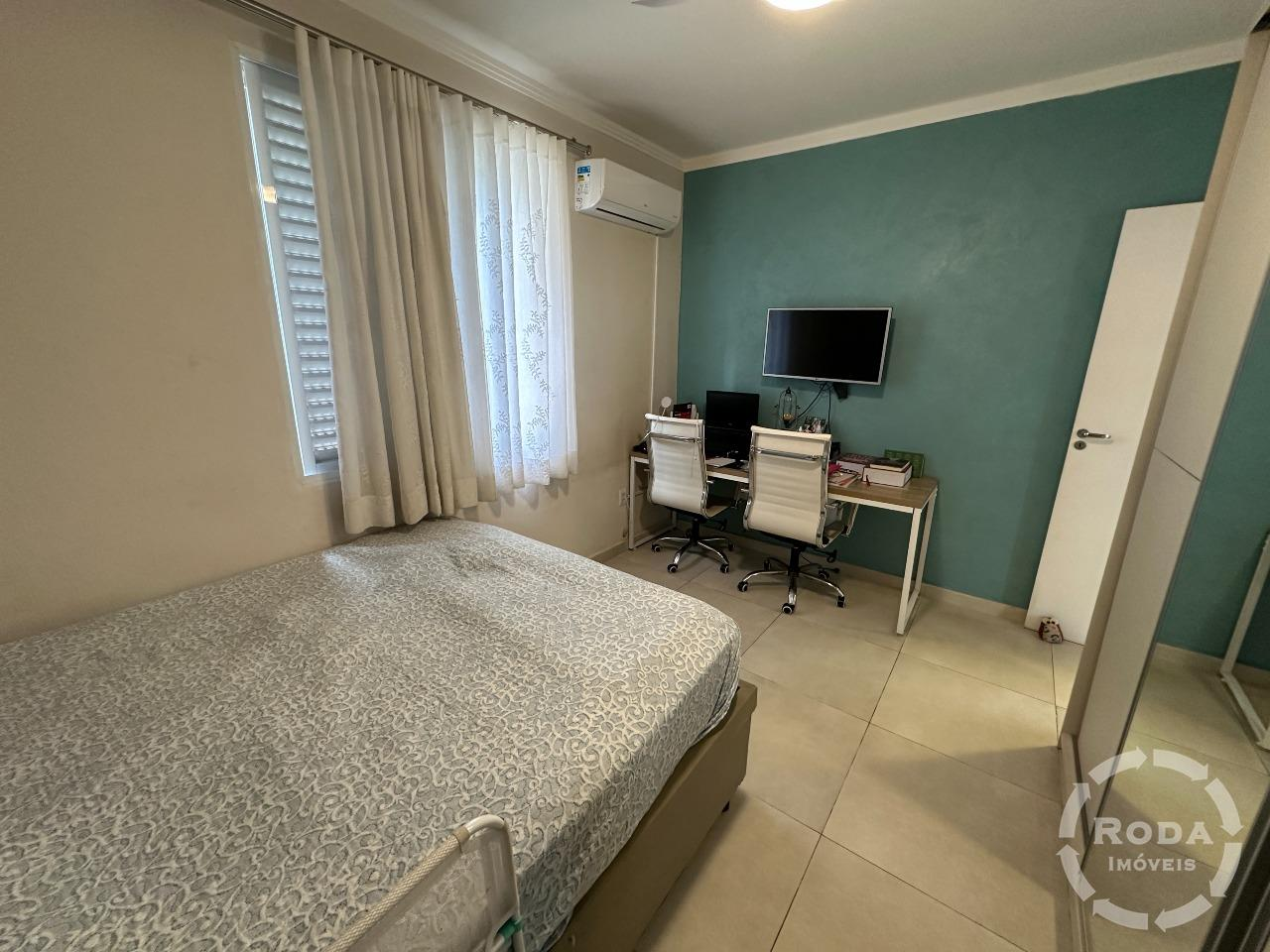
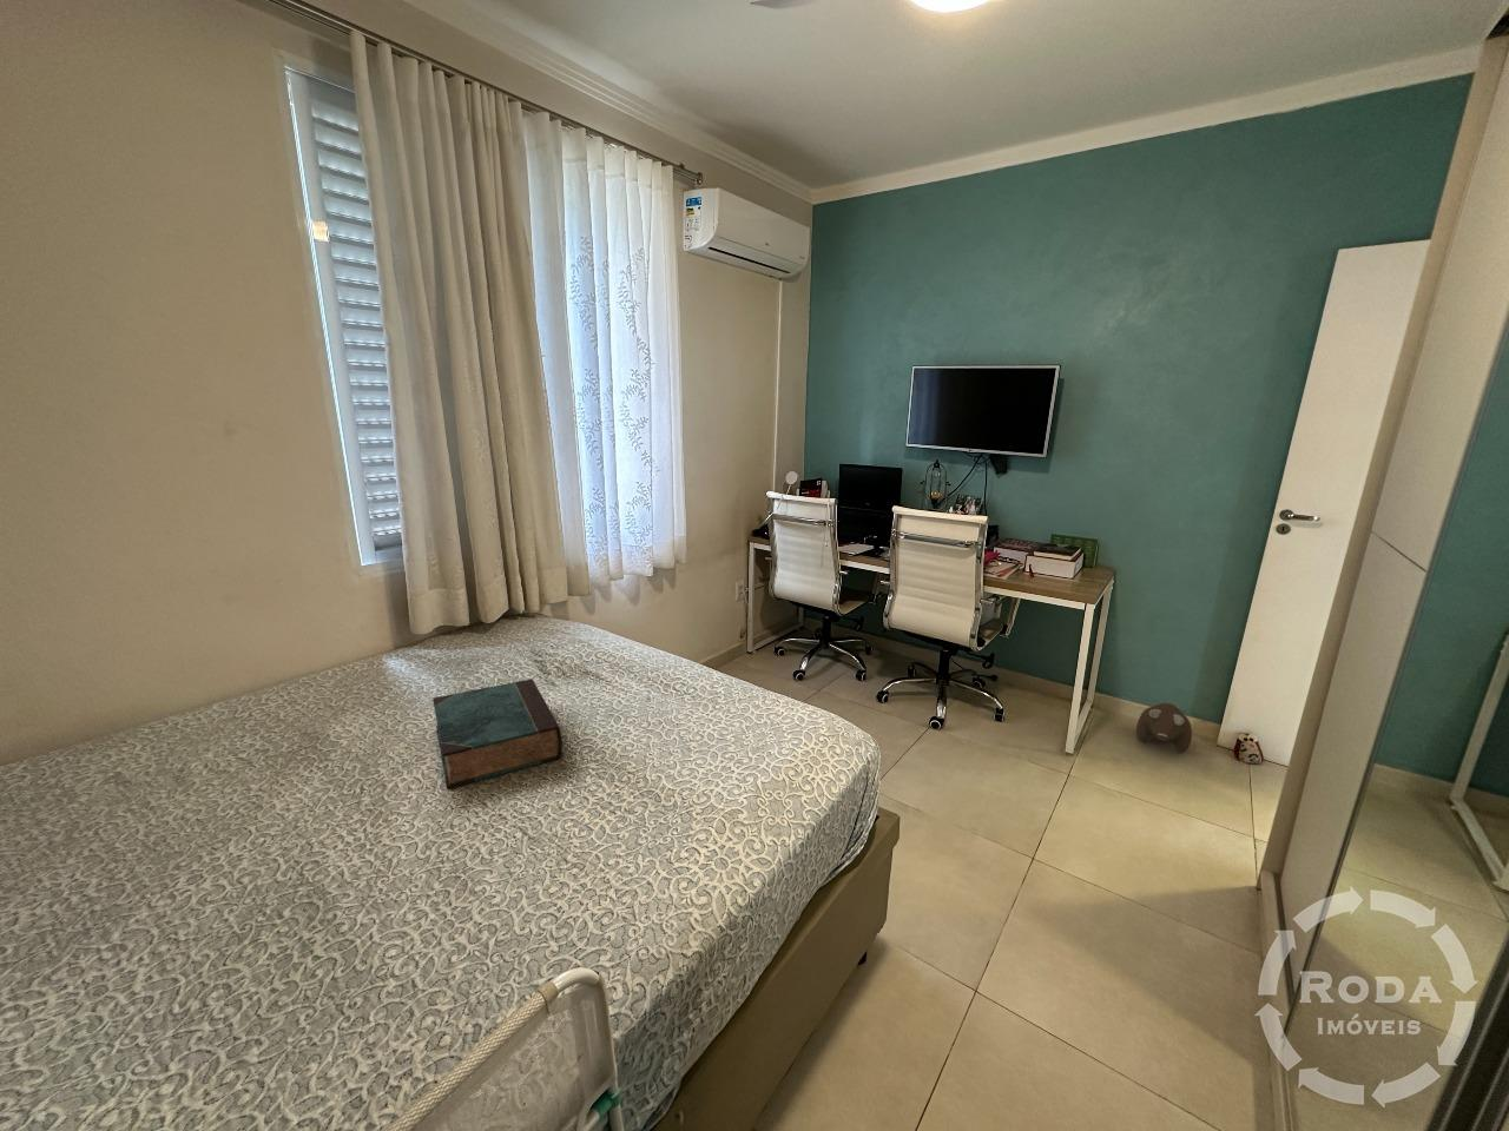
+ book (495, 727)
+ plush toy (1164, 725)
